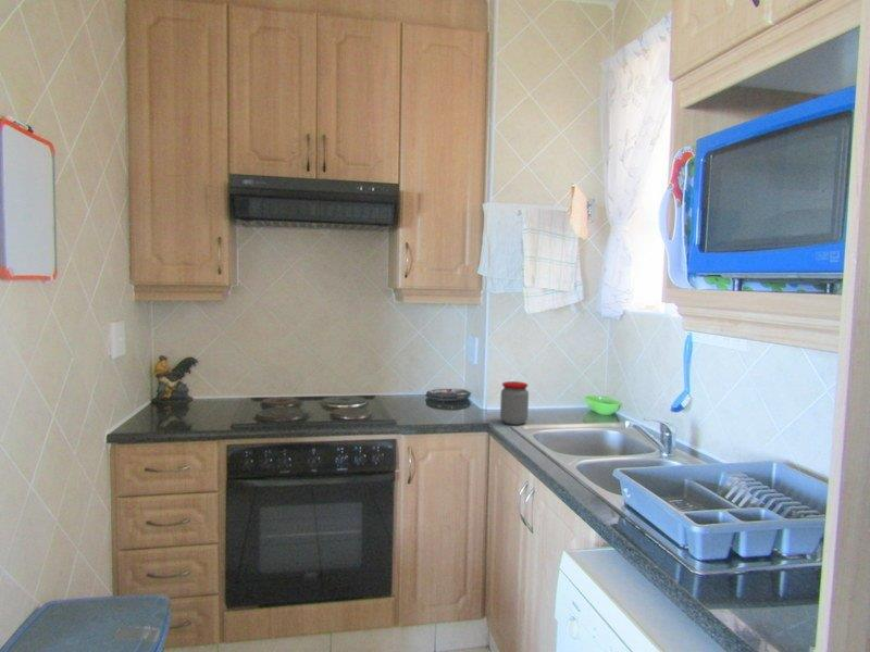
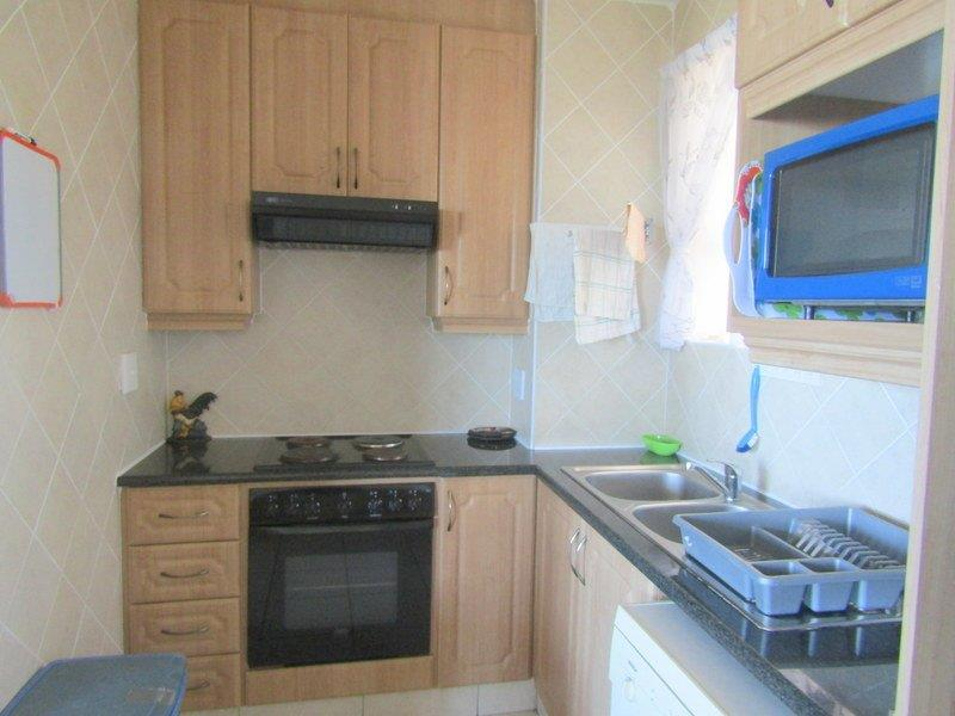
- jar (514, 402)
